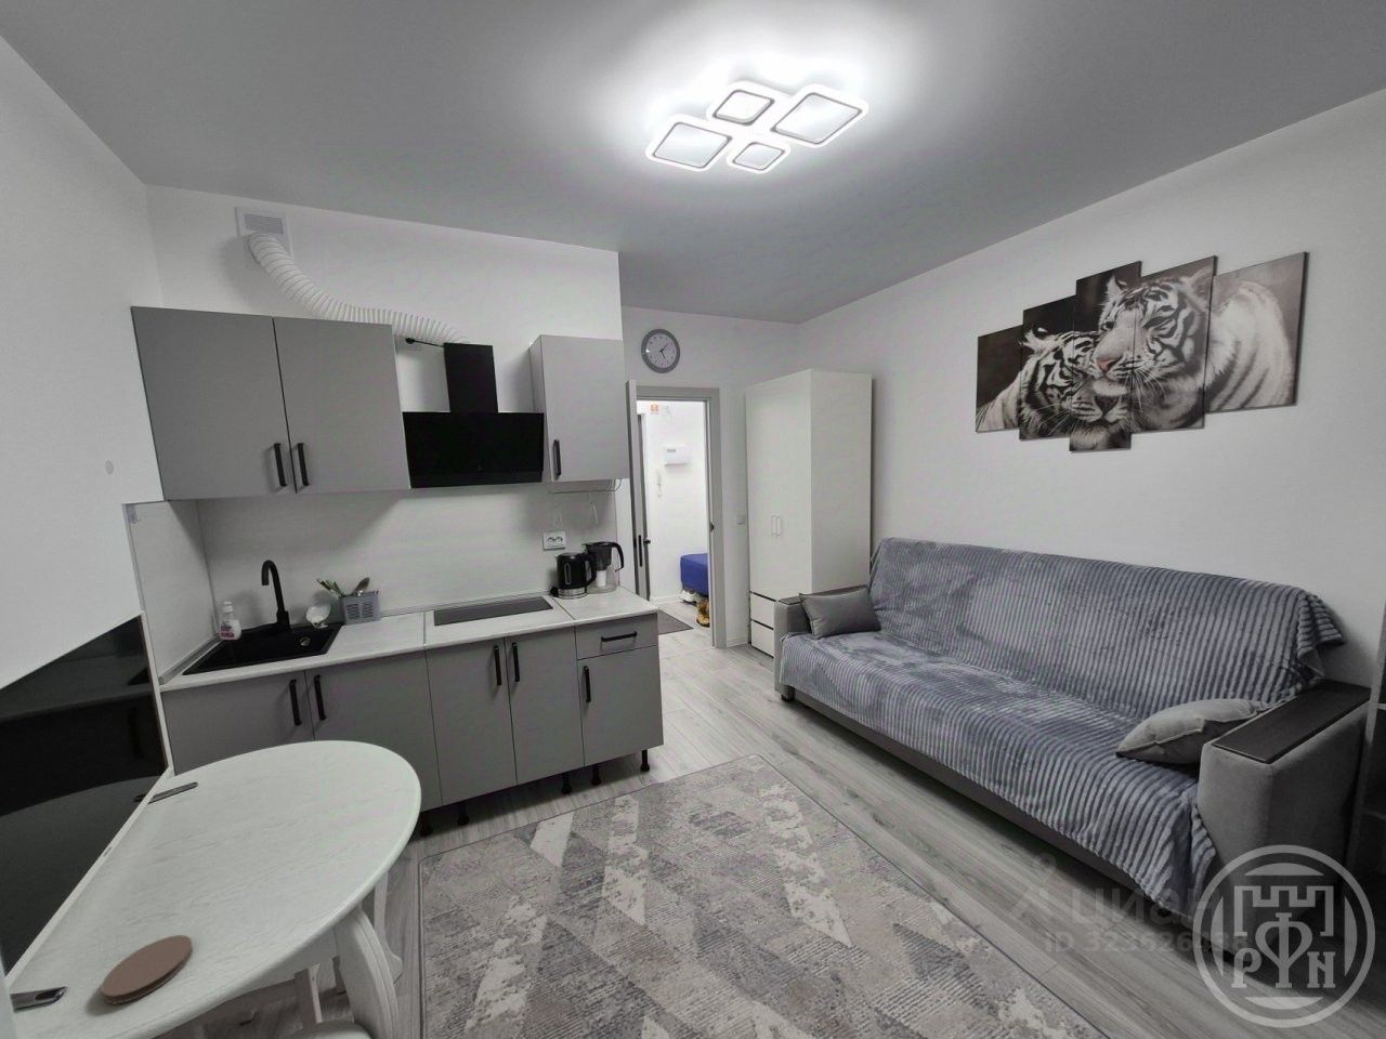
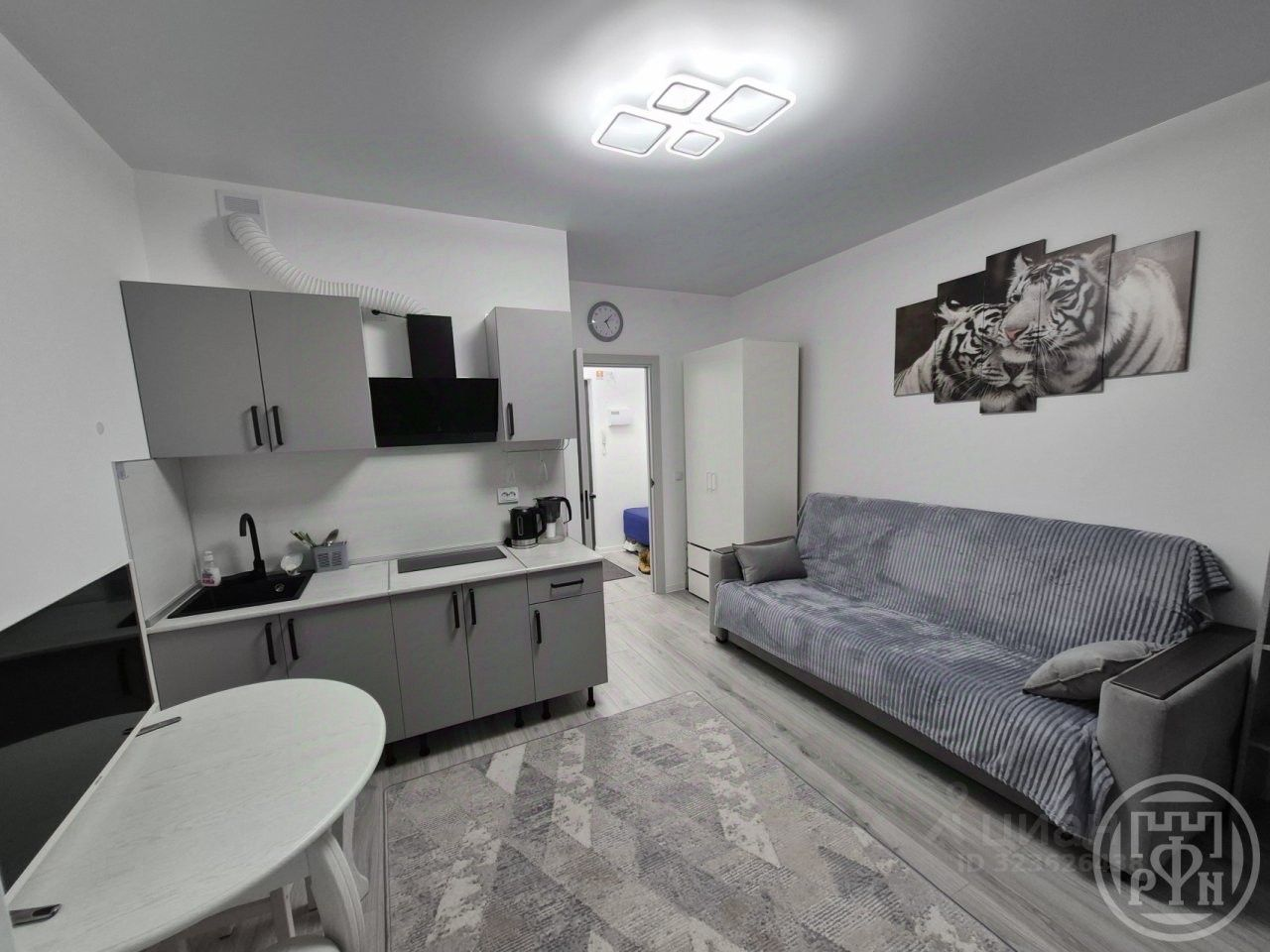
- coaster (148, 967)
